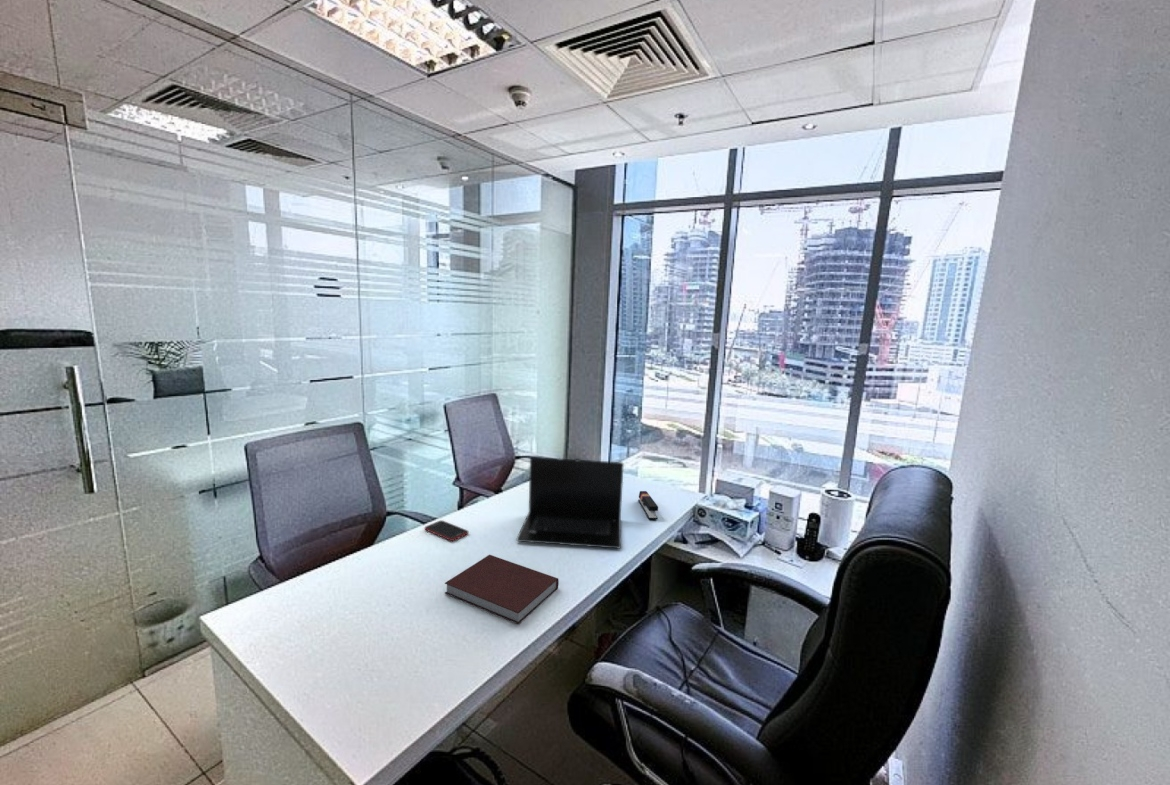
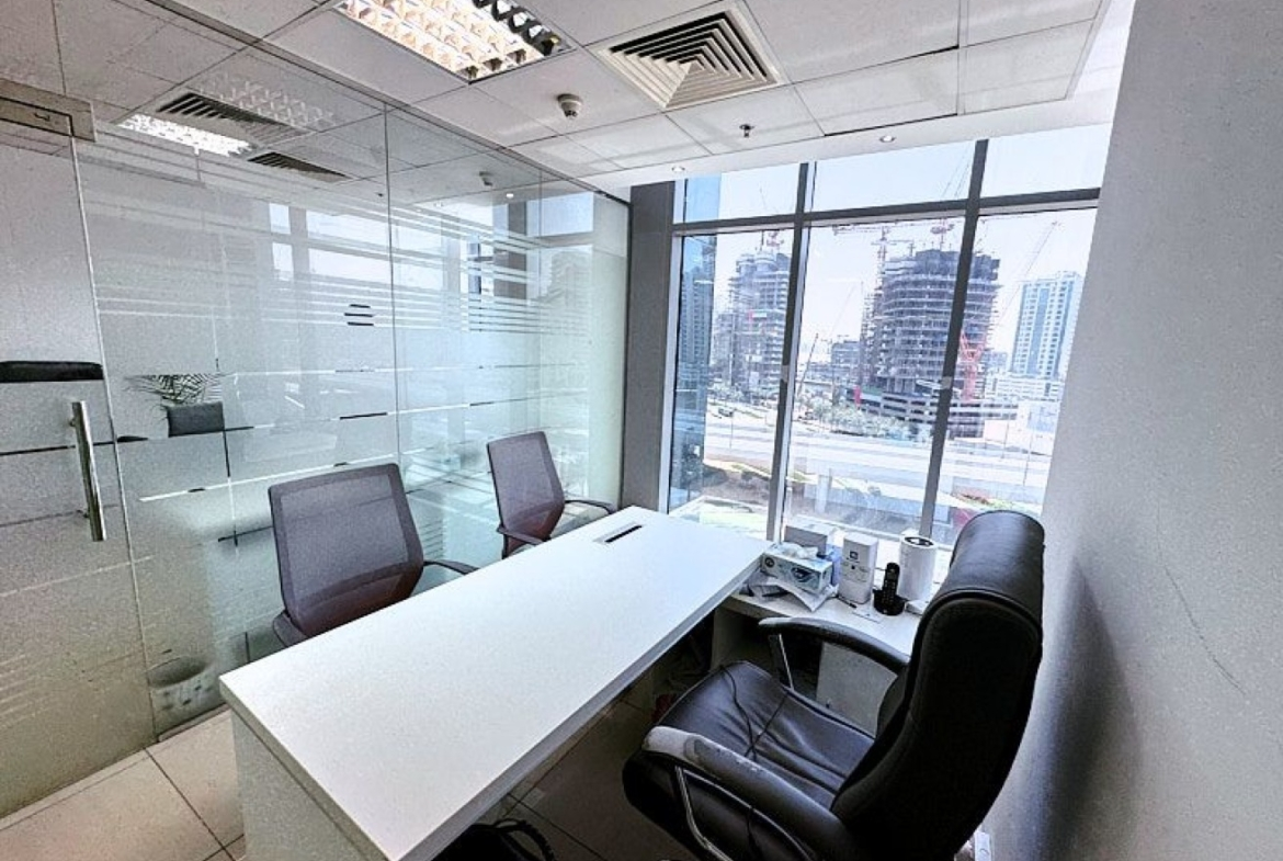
- stapler (647, 503)
- notebook (502, 585)
- cell phone (446, 530)
- laptop (572, 500)
